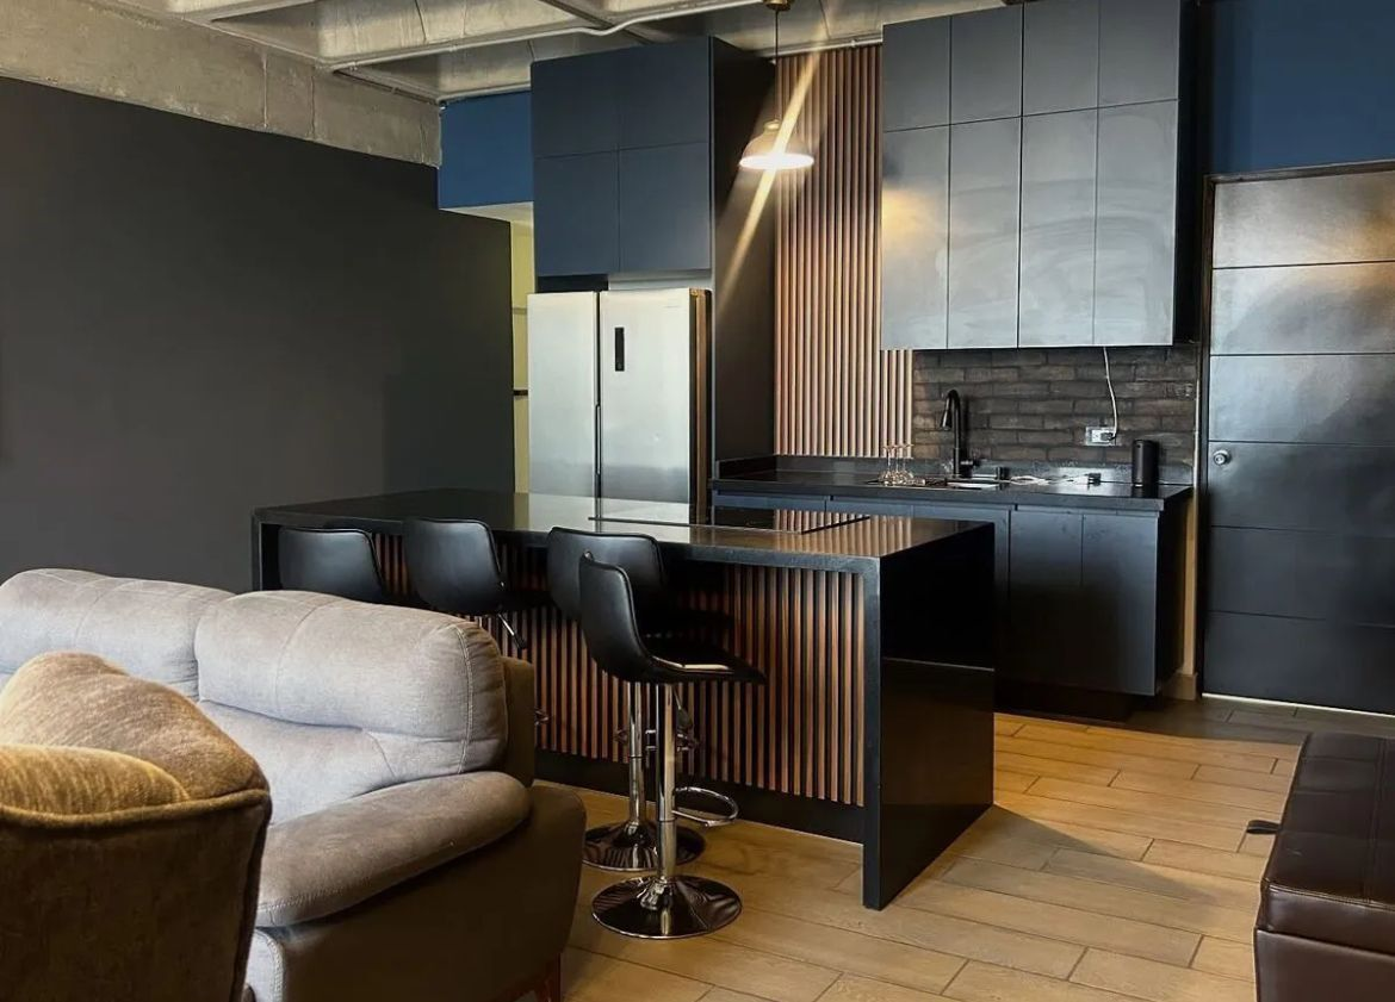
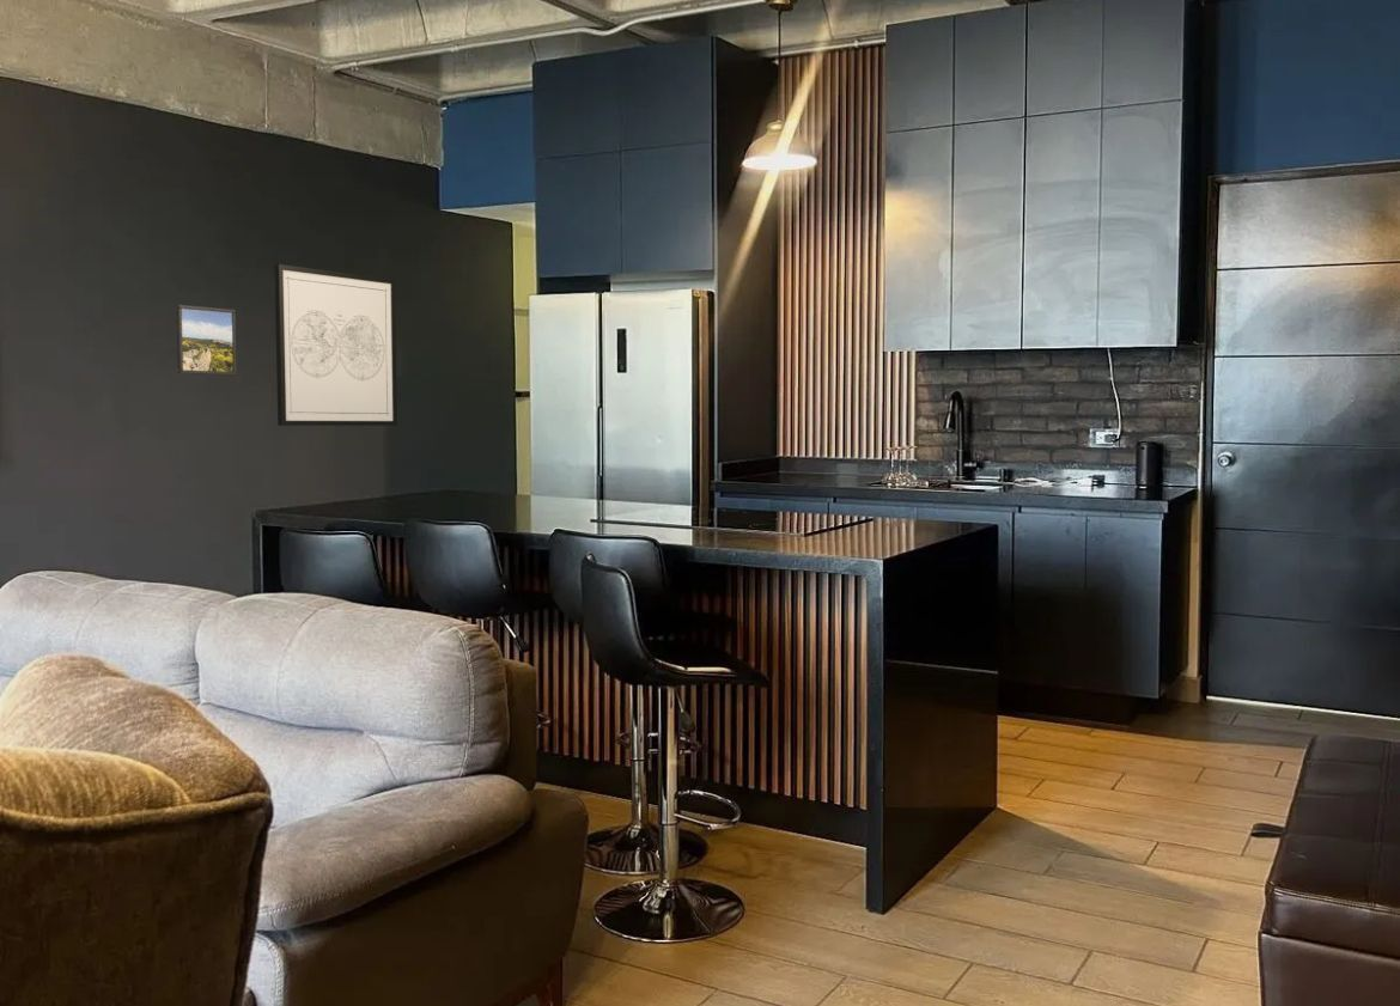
+ wall art (339, 348)
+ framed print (206, 340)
